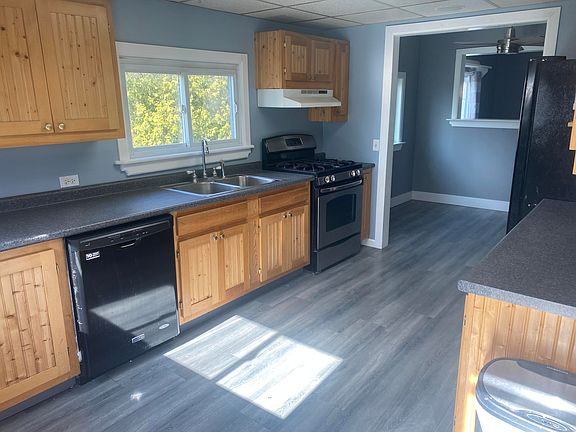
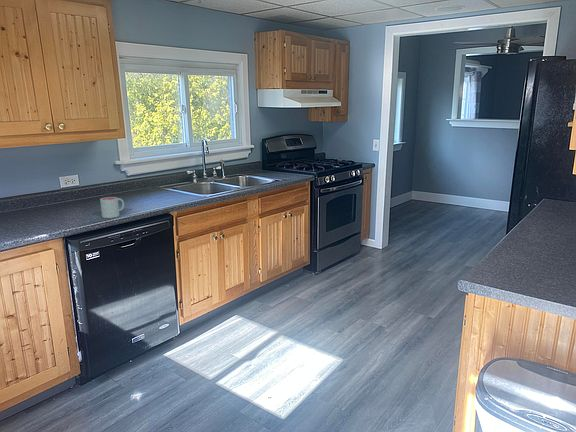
+ mug (113, 206)
